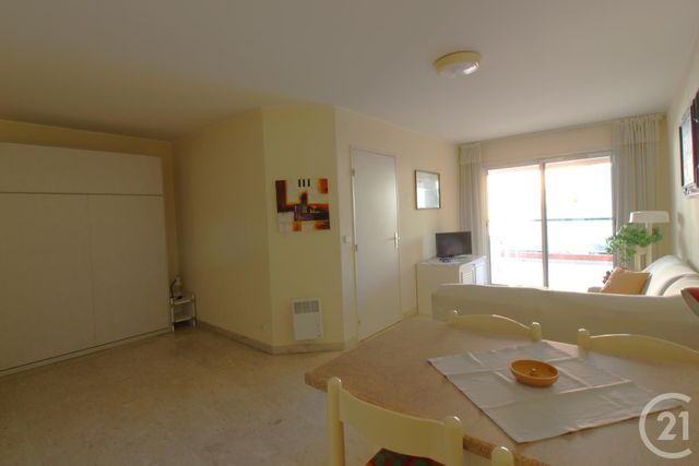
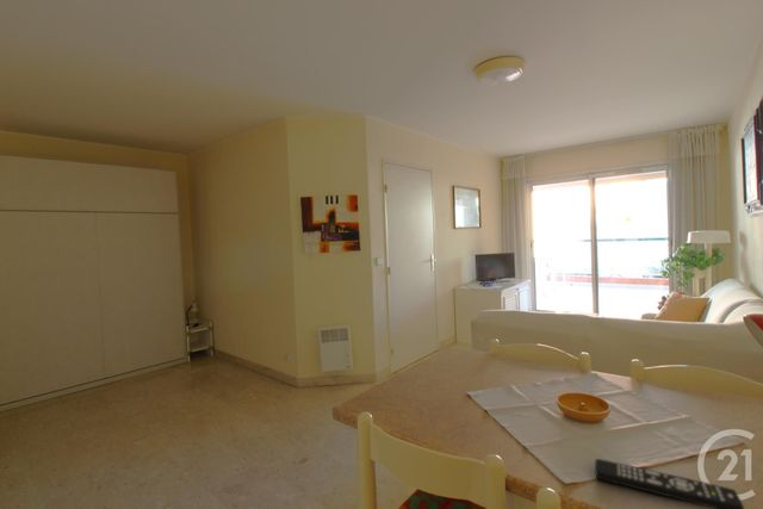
+ remote control (662, 484)
